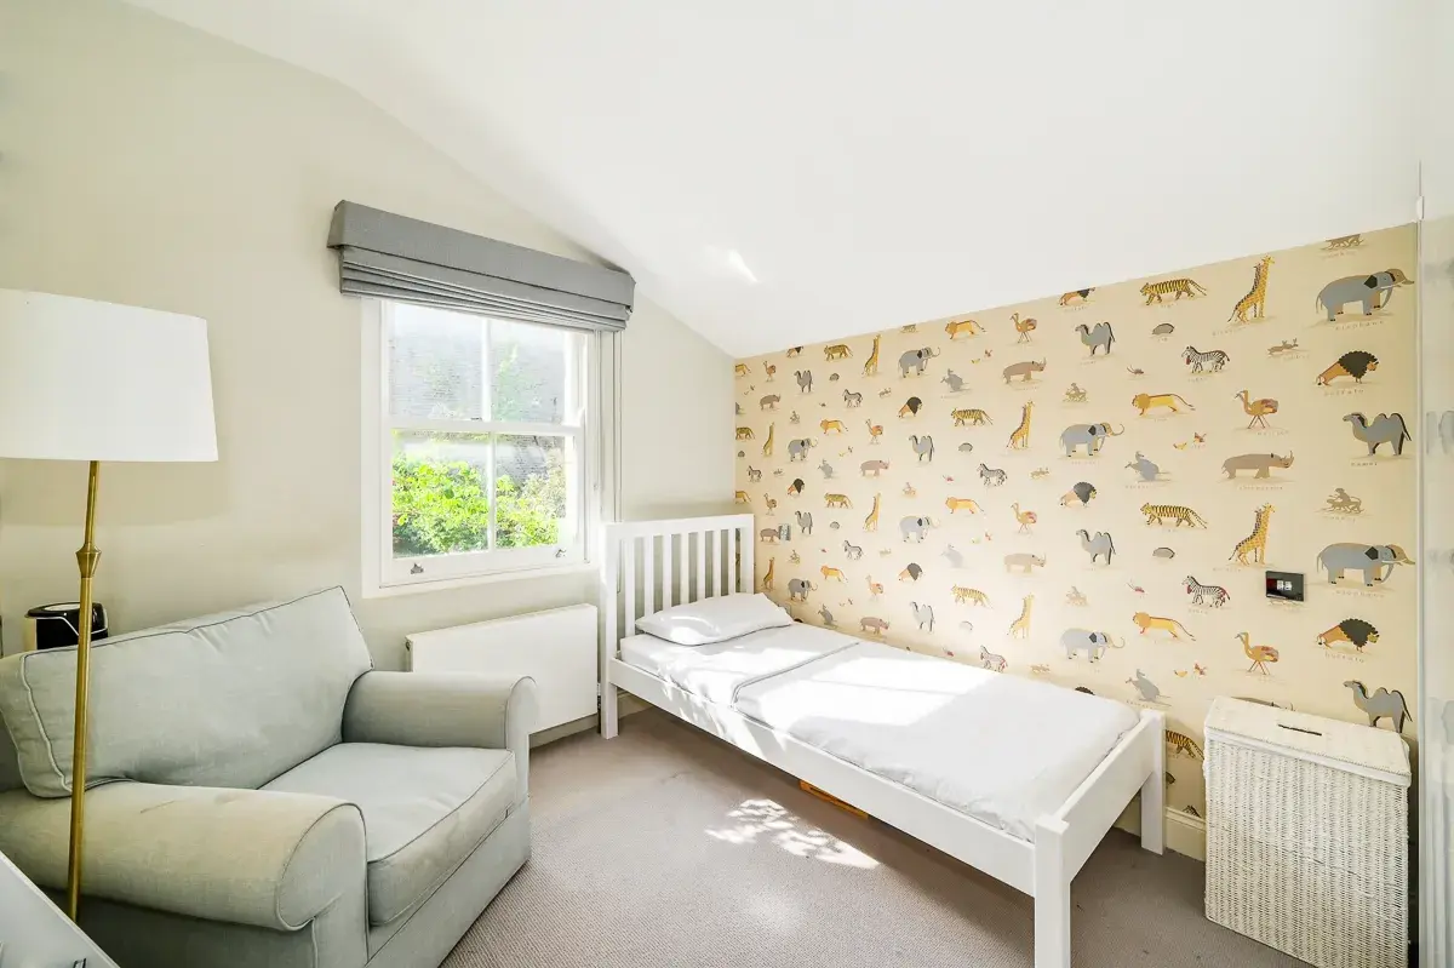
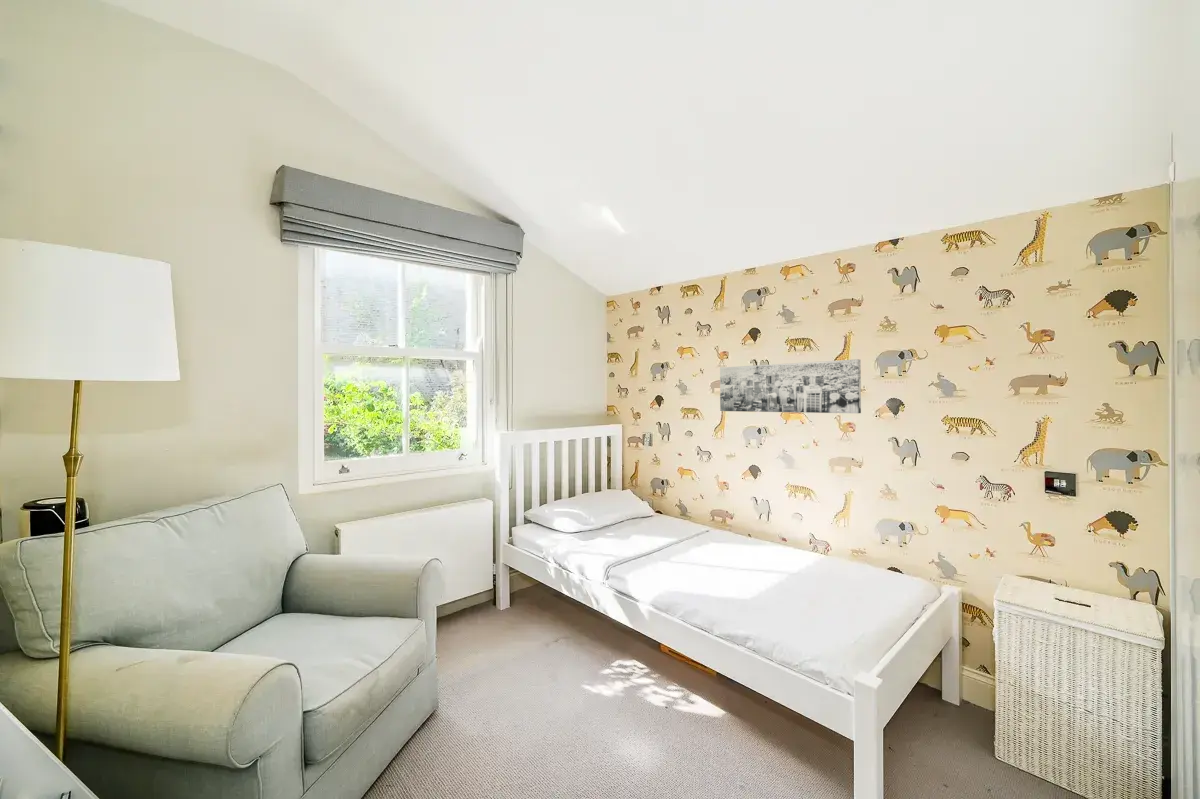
+ wall art (783, 388)
